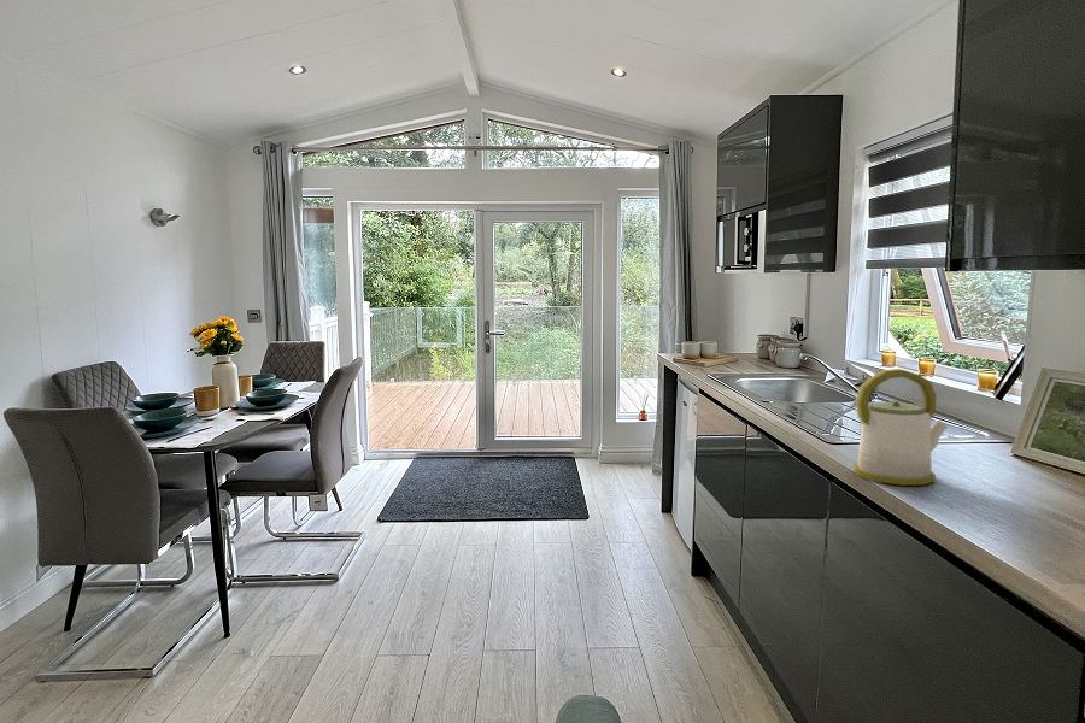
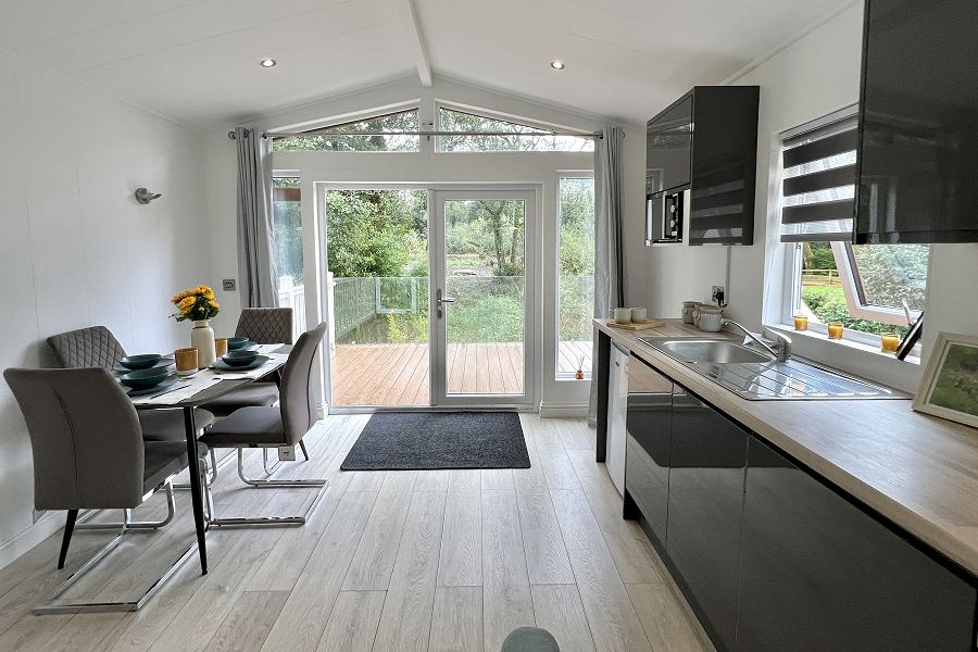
- kettle (902, 422)
